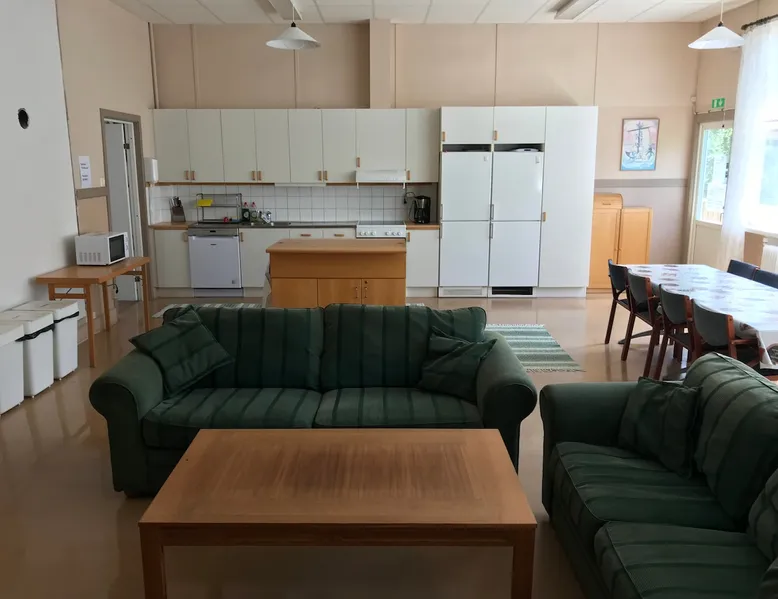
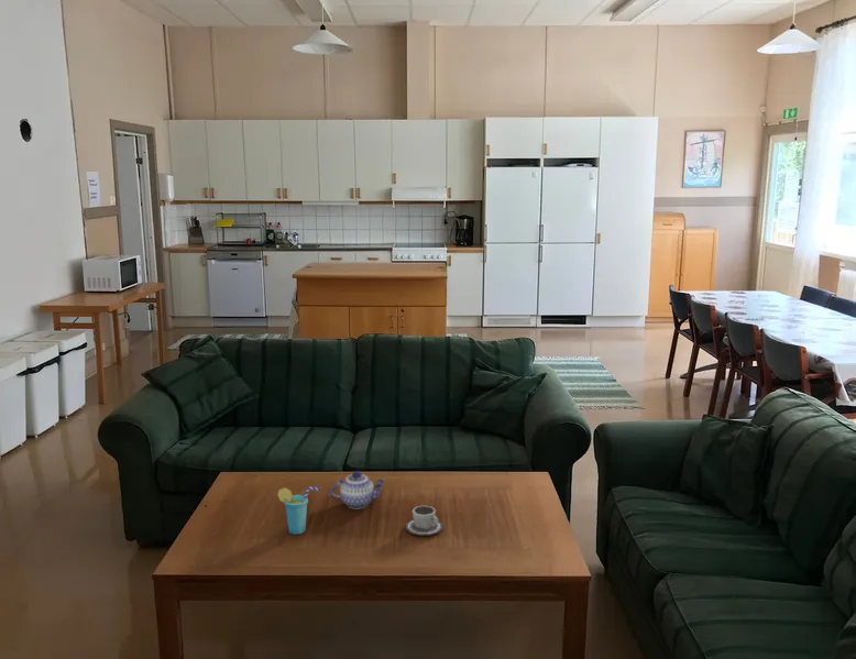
+ teapot (358, 487)
+ cup (424, 519)
+ cup (298, 508)
